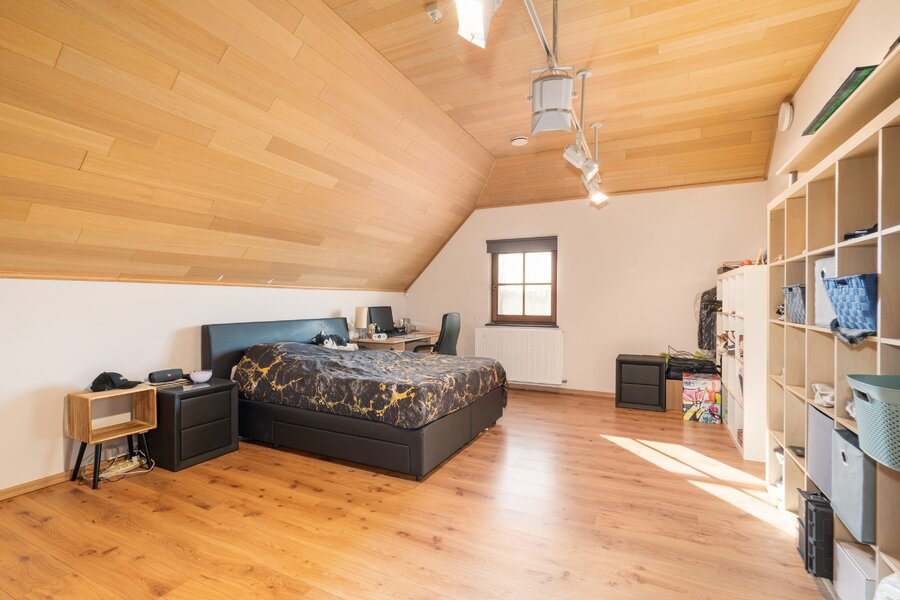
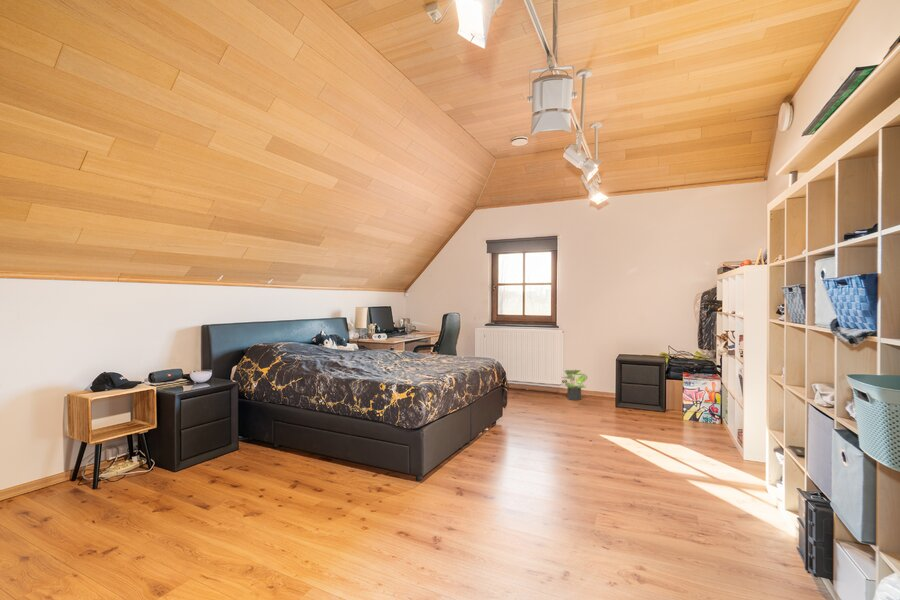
+ potted plant (571, 384)
